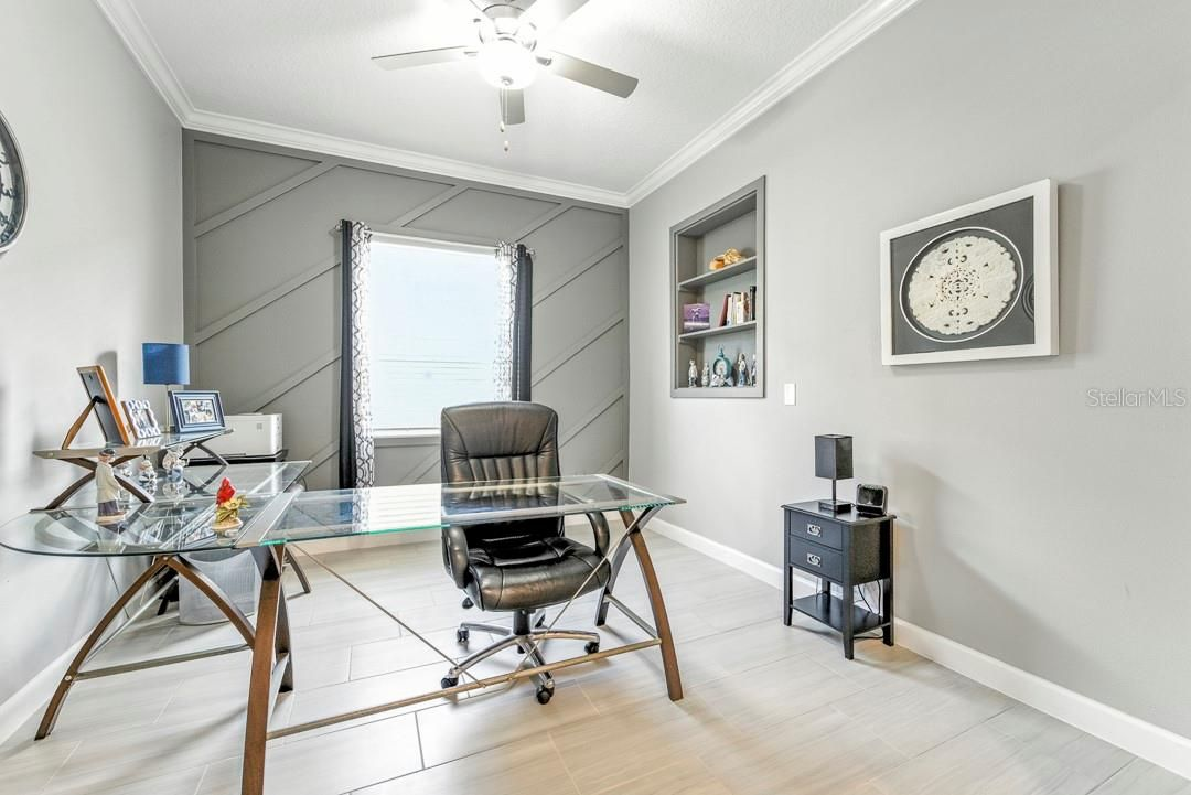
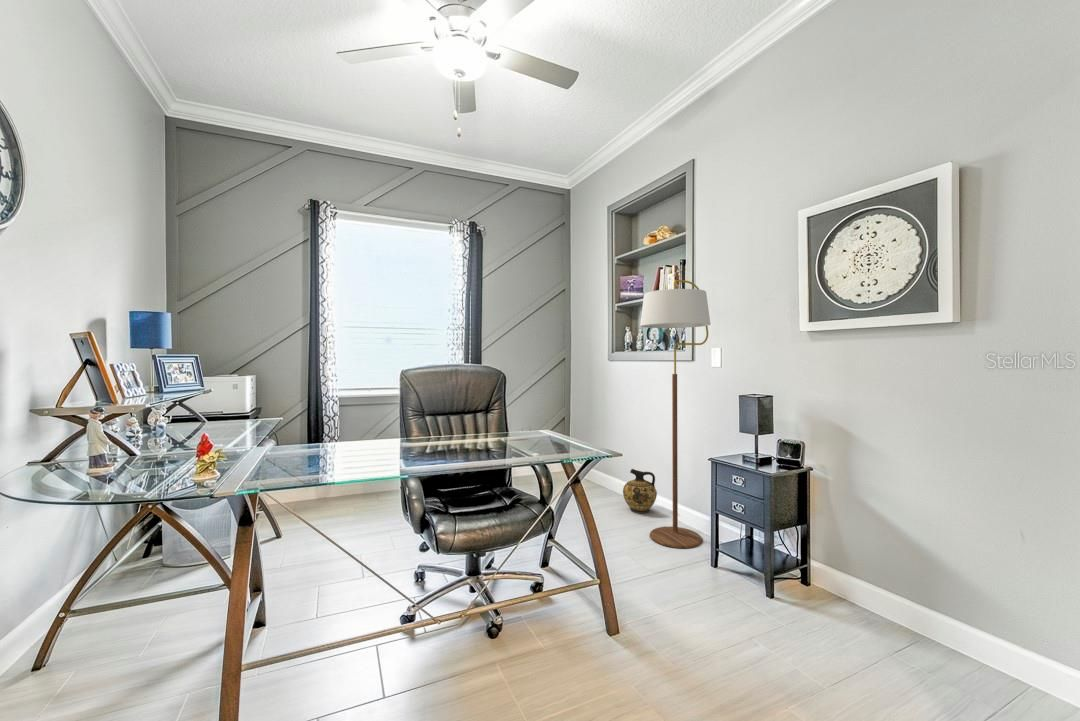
+ ceramic jug (639, 489)
+ floor lamp (676, 408)
